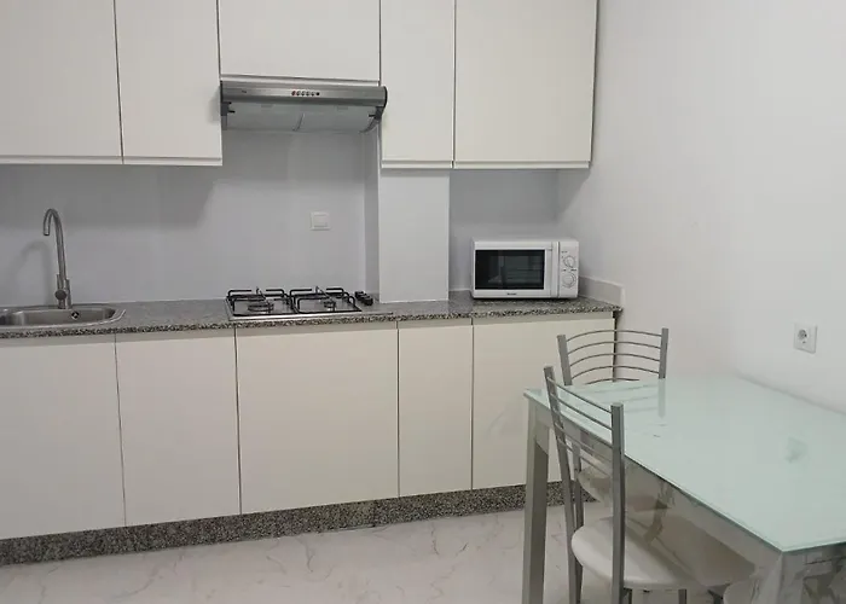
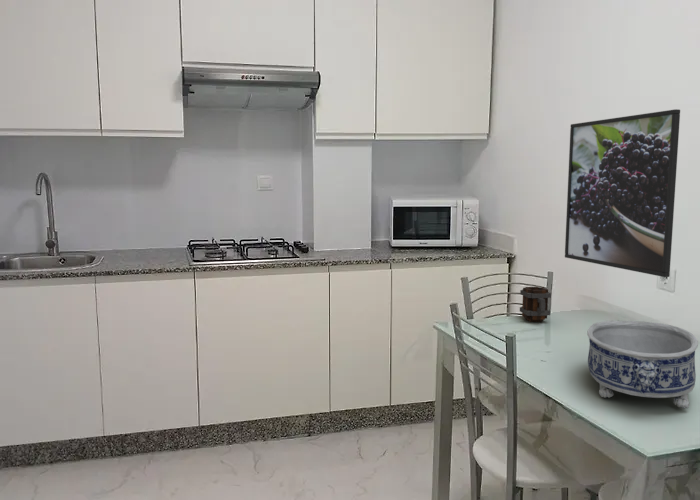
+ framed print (615, 192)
+ decorative bowl (639, 360)
+ mug (536, 305)
